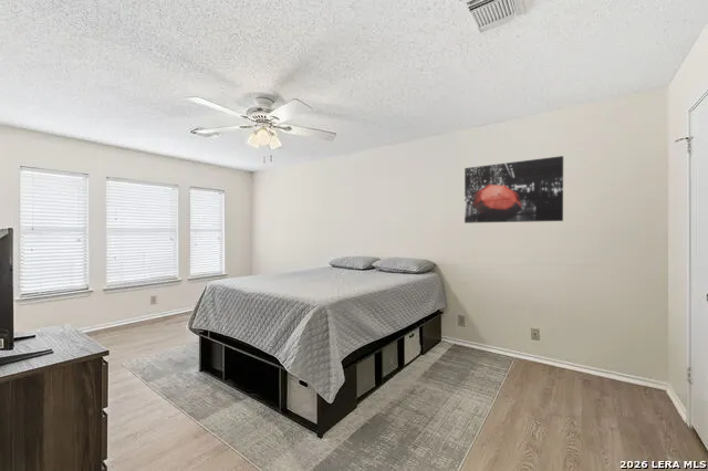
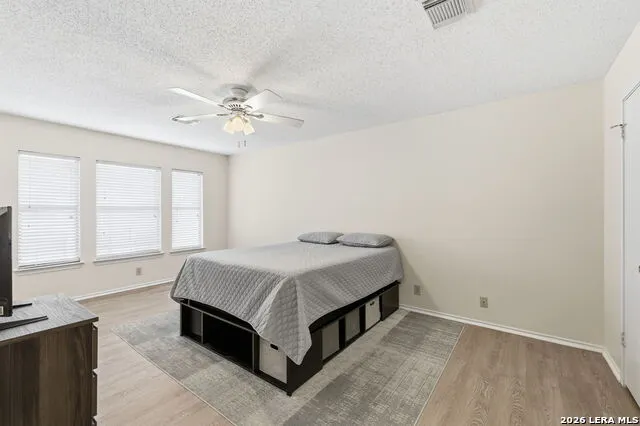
- wall art (509, 192)
